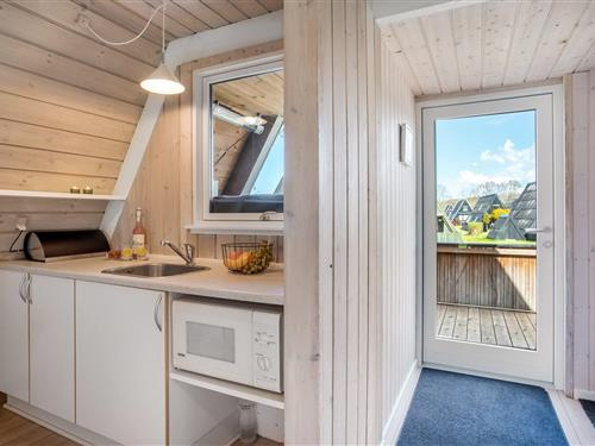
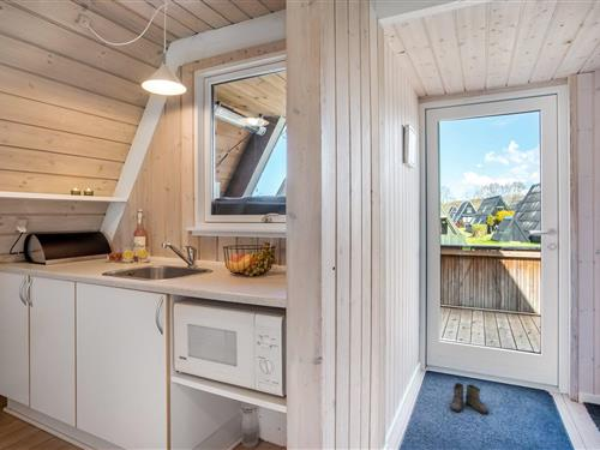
+ boots (466, 397)
